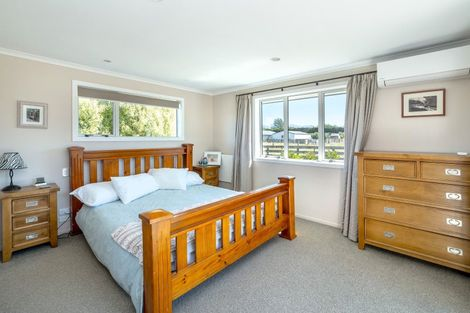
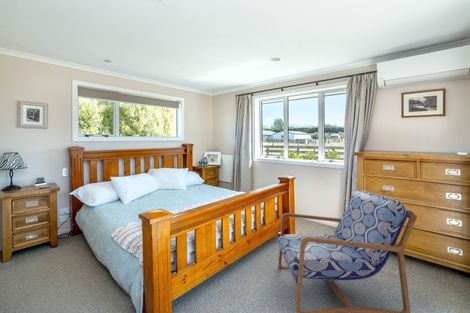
+ armchair (334, 242)
